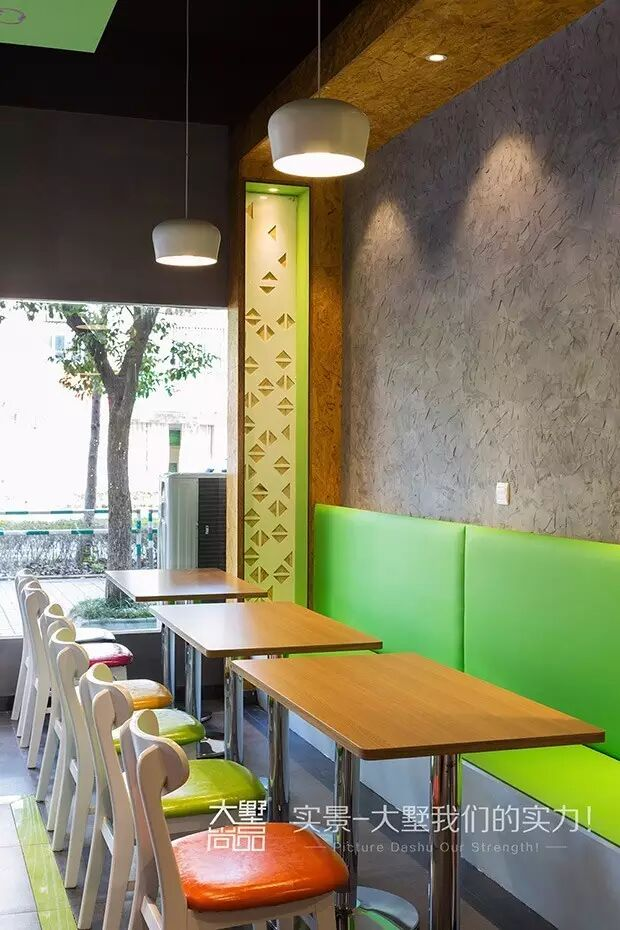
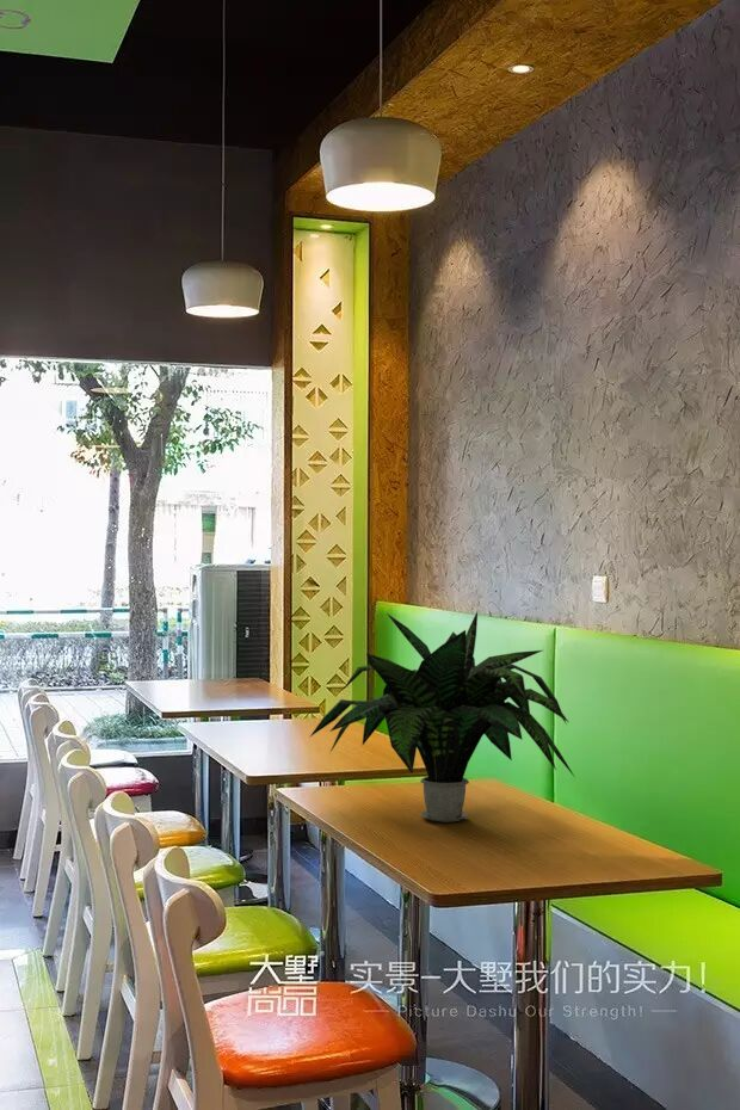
+ potted plant (443, 714)
